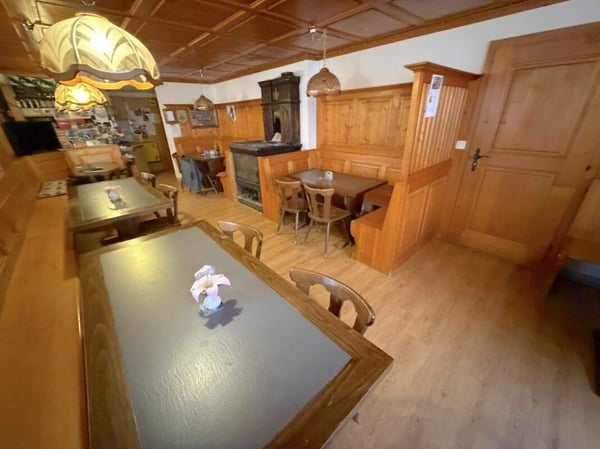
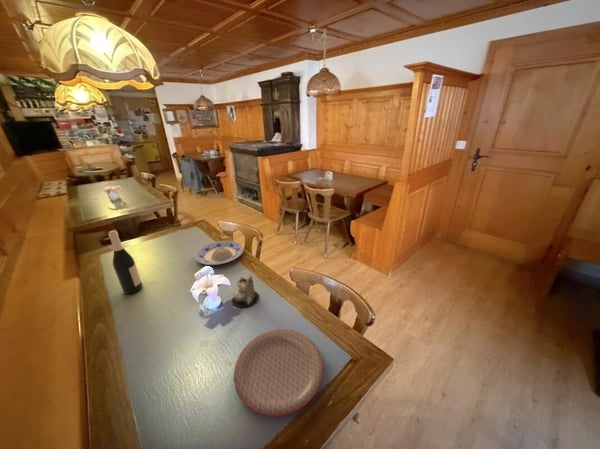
+ plate (219, 251)
+ candle (244, 287)
+ wine bottle (123, 262)
+ plate (279, 367)
